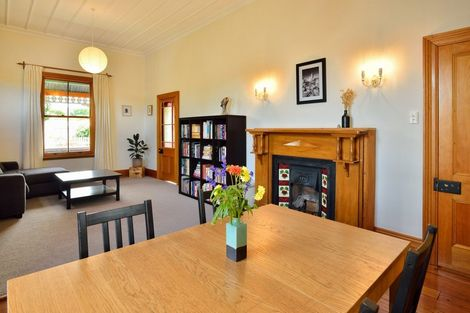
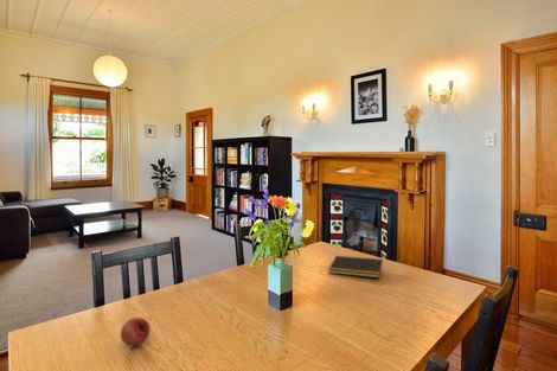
+ fruit (135, 331)
+ notepad (356, 266)
